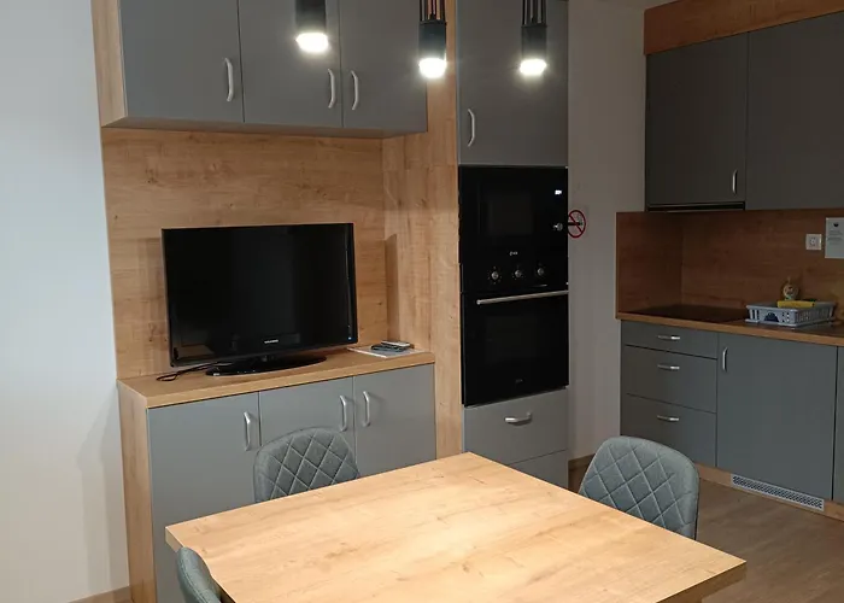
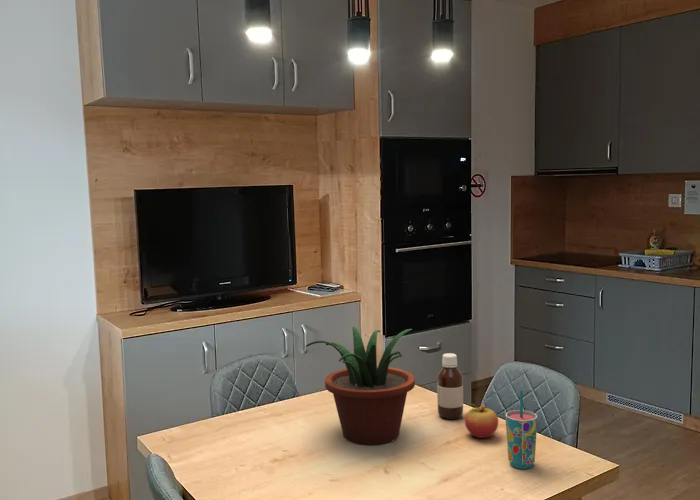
+ potted plant (361, 383)
+ fruit (481, 418)
+ cup (521, 427)
+ bottle (450, 385)
